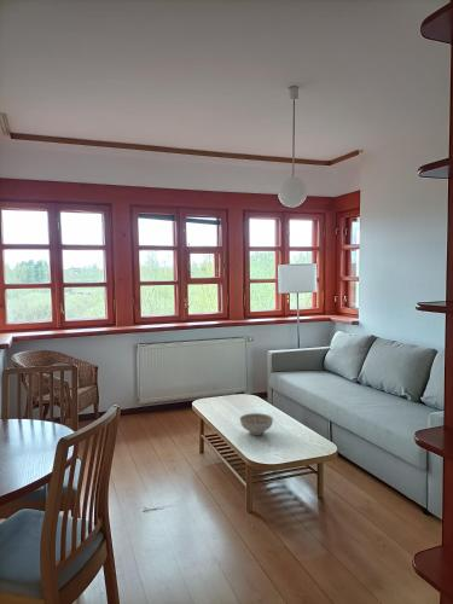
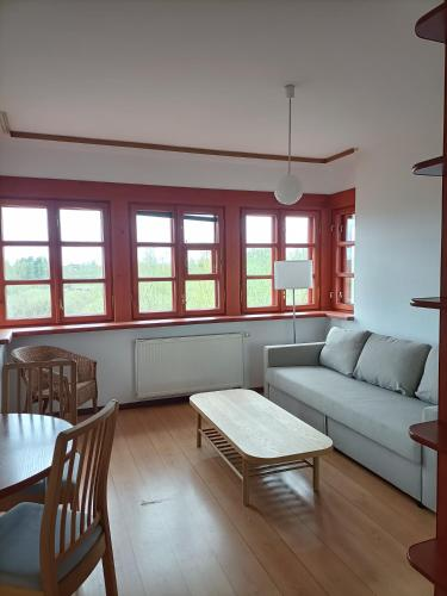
- decorative bowl (256, 425)
